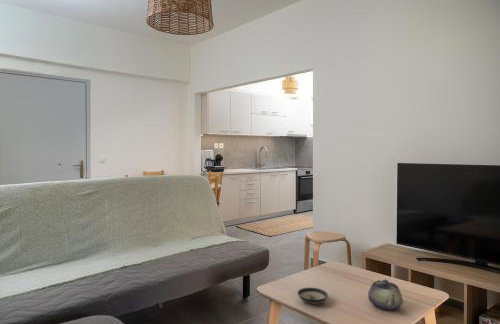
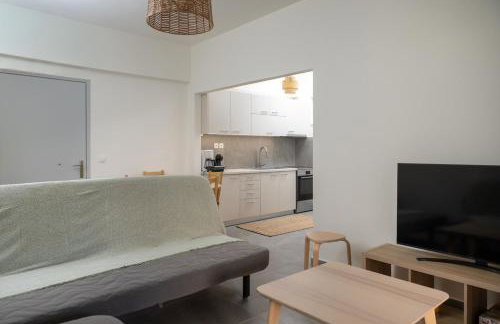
- teapot (385, 293)
- saucer (312, 297)
